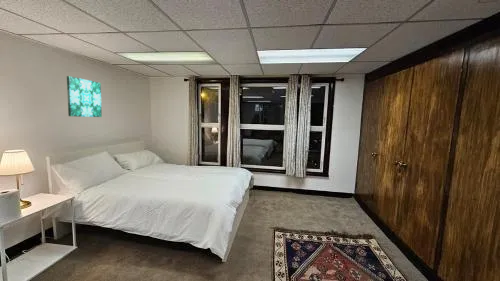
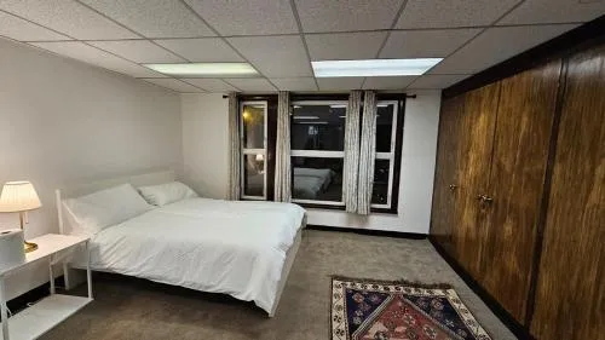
- wall art (85, 98)
